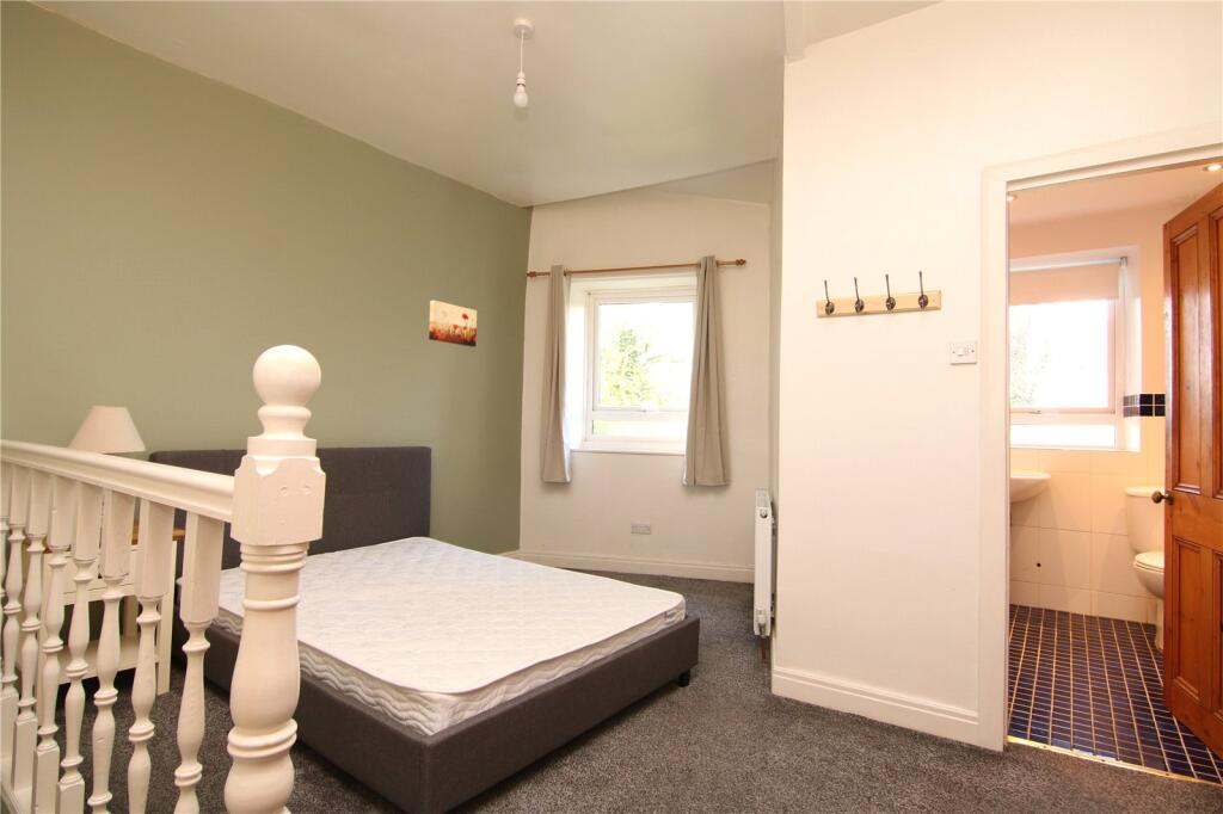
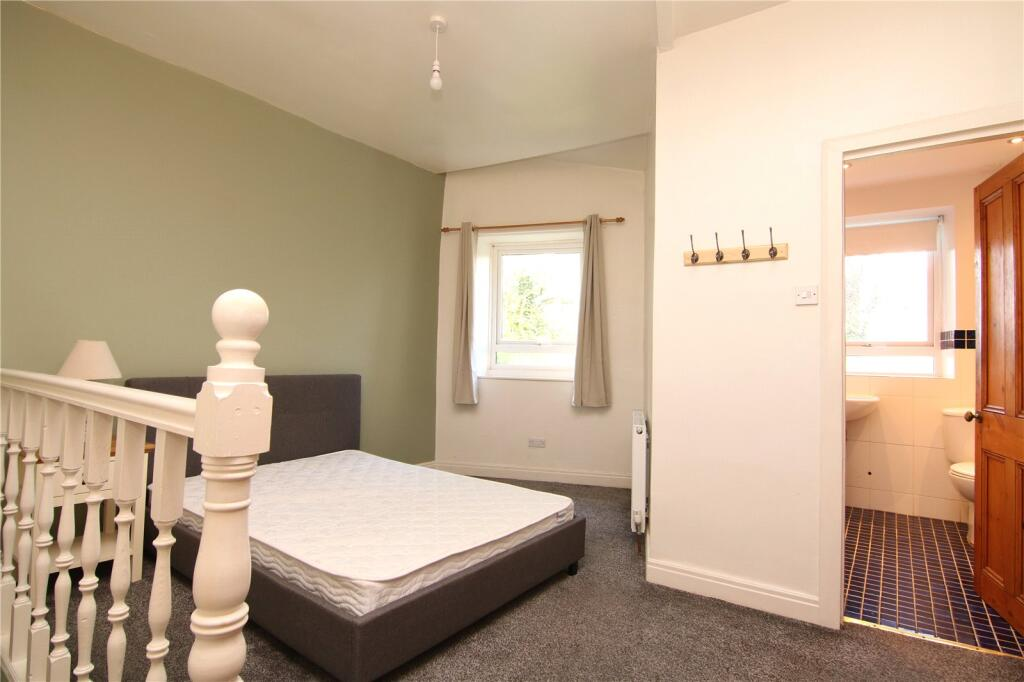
- wall art (454, 323)
